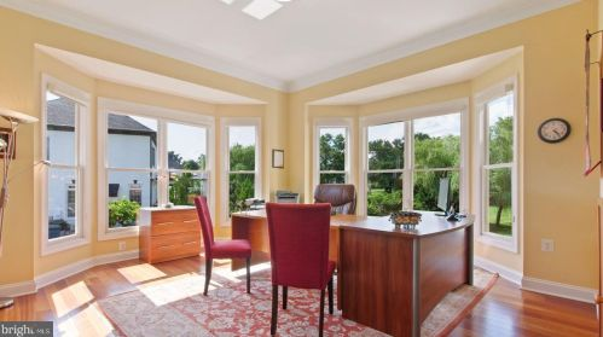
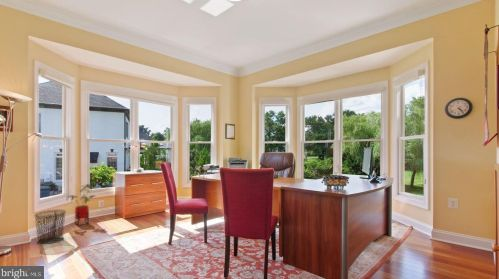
+ house plant (82, 204)
+ waste bin (50, 226)
